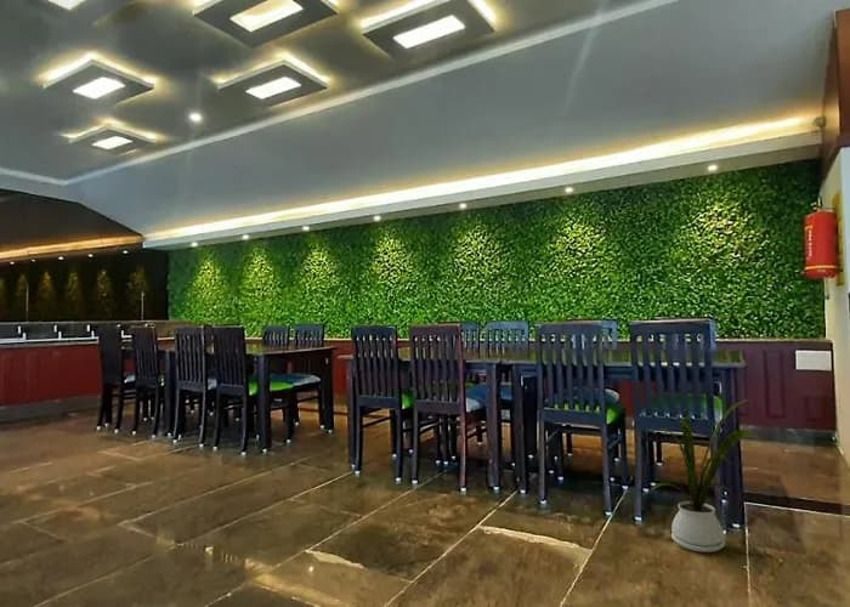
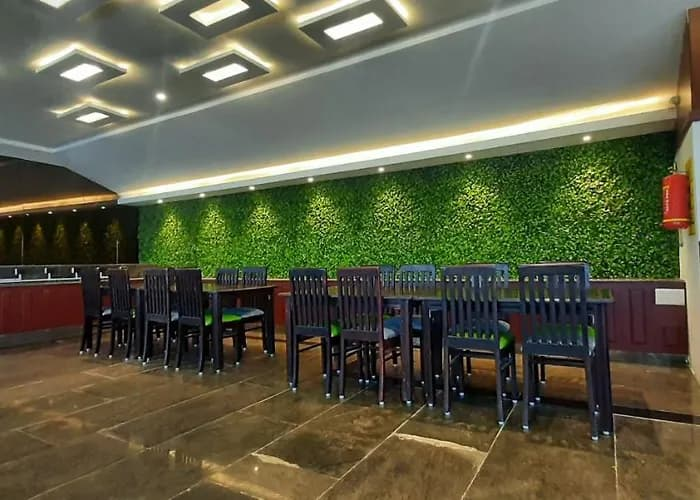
- house plant (702, 470)
